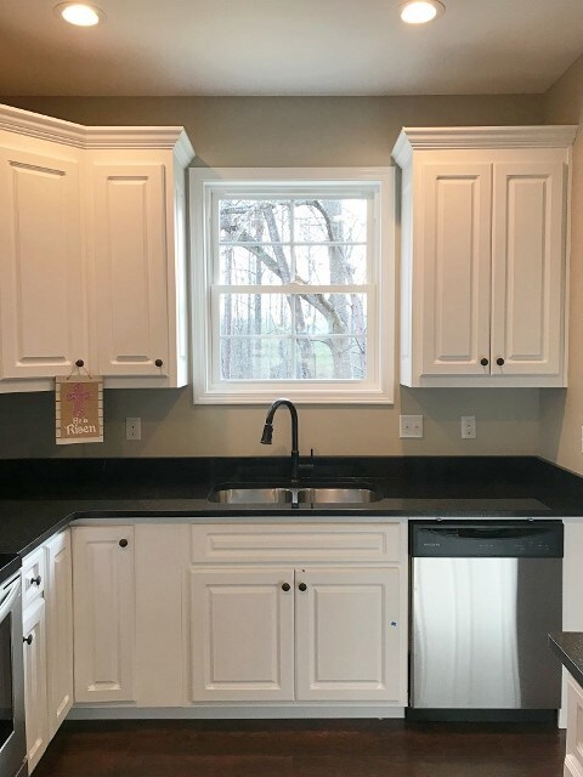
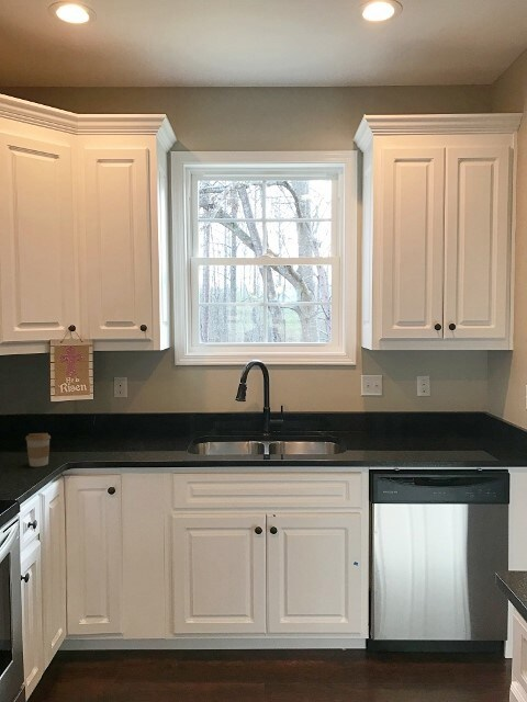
+ coffee cup (38, 448)
